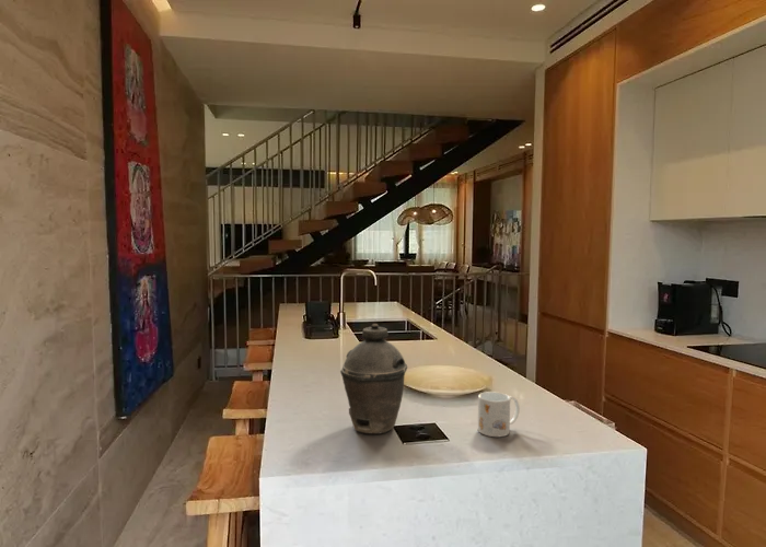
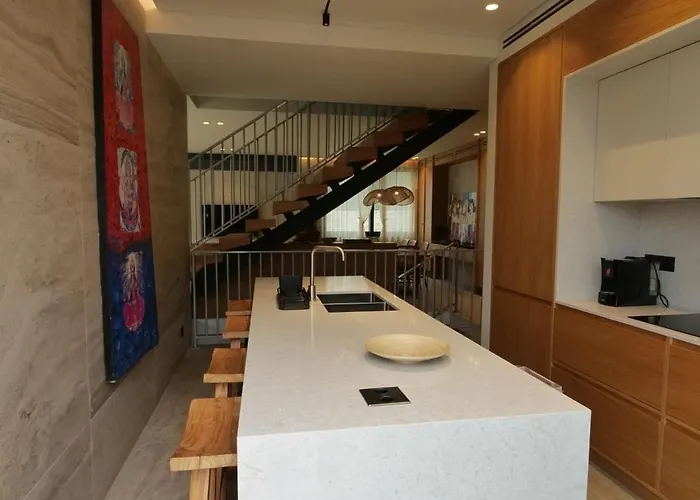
- mug (499, 412)
- kettle (373, 375)
